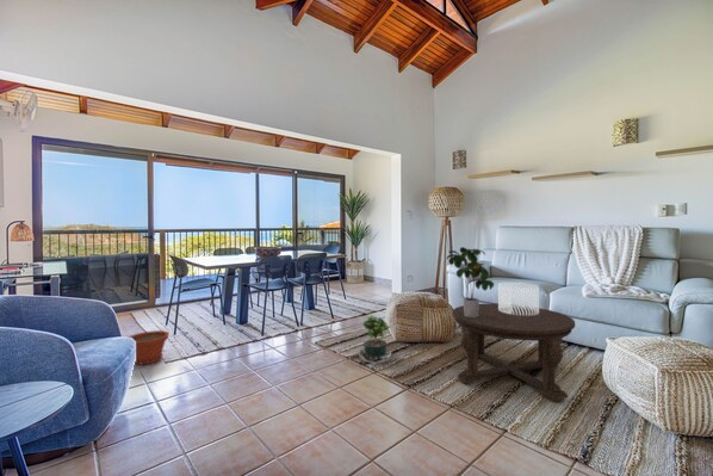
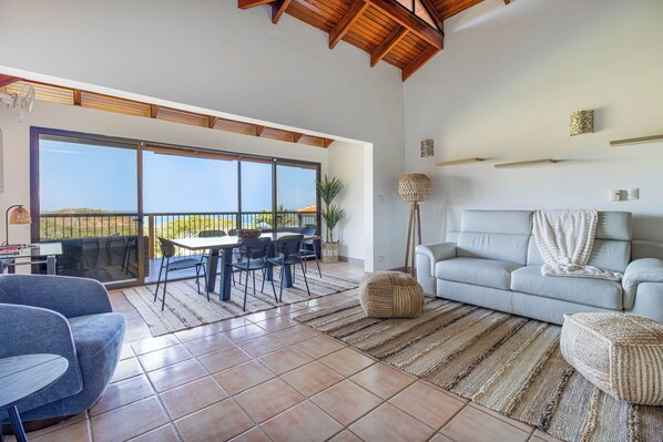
- plant pot (148, 348)
- coffee table (509, 338)
- potted plant (470, 283)
- potted plant (377, 335)
- decorative bowl (517, 297)
